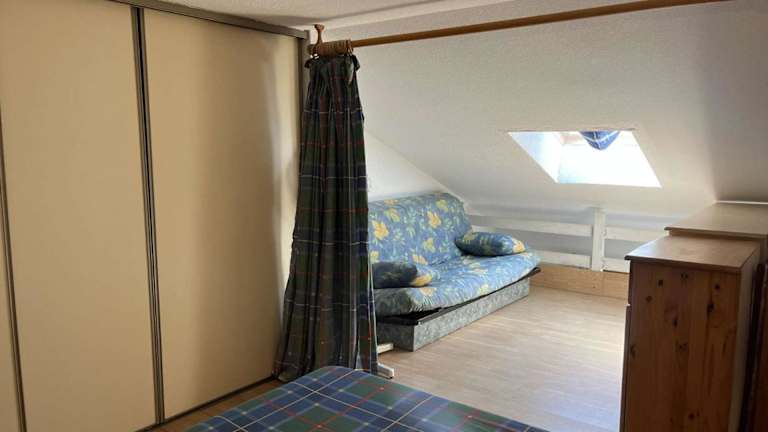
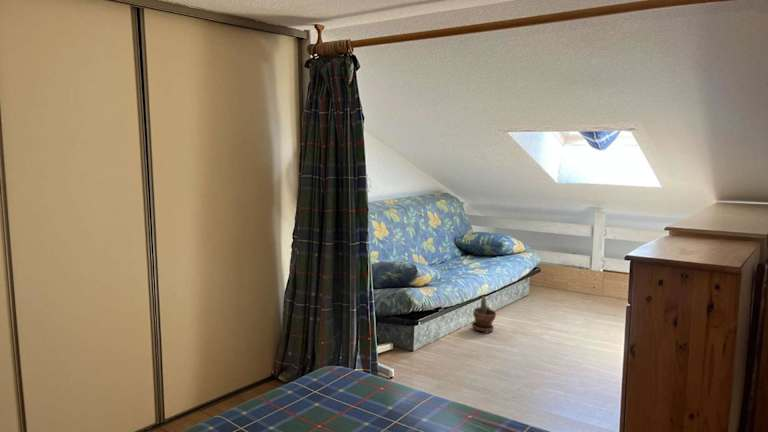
+ potted plant (483, 312)
